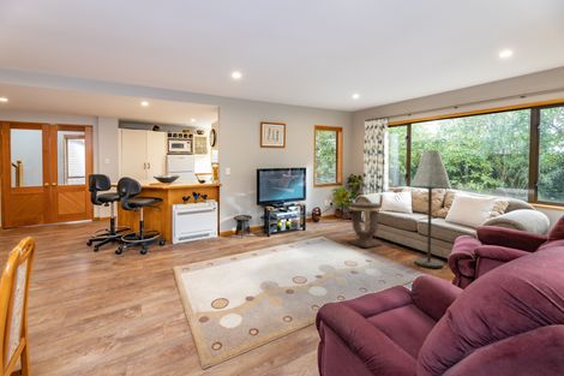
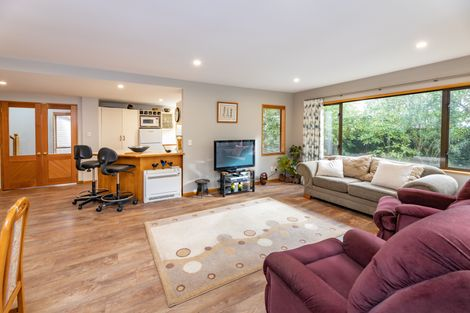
- floor lamp (430, 207)
- side table (360, 225)
